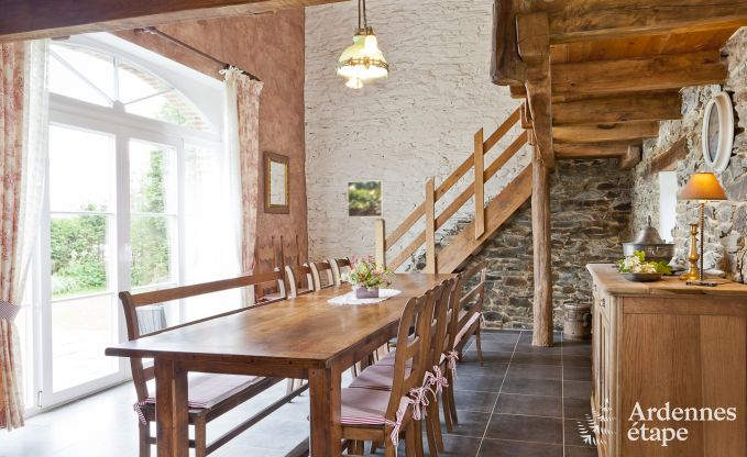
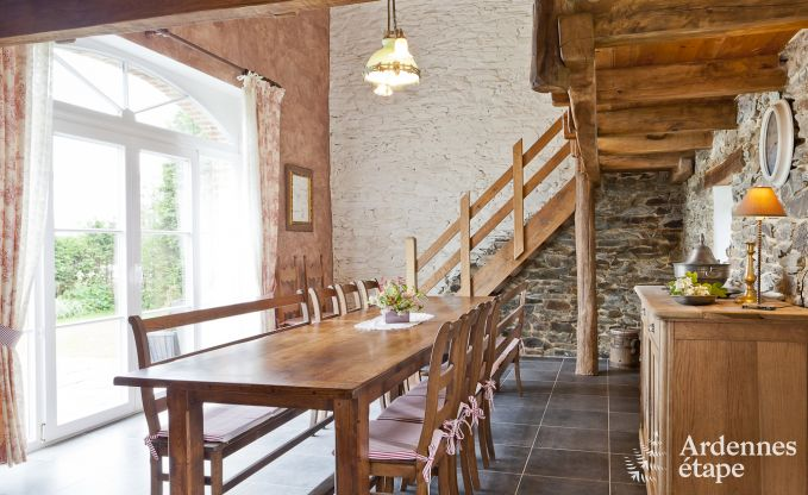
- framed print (364, 199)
